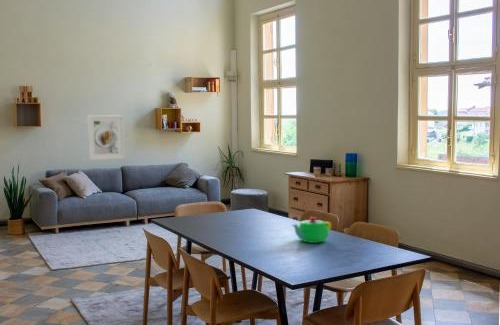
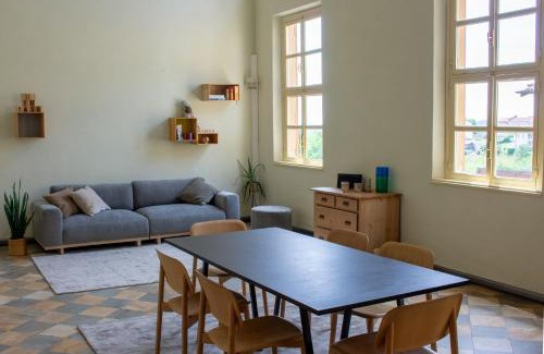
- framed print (106, 137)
- teapot (311, 229)
